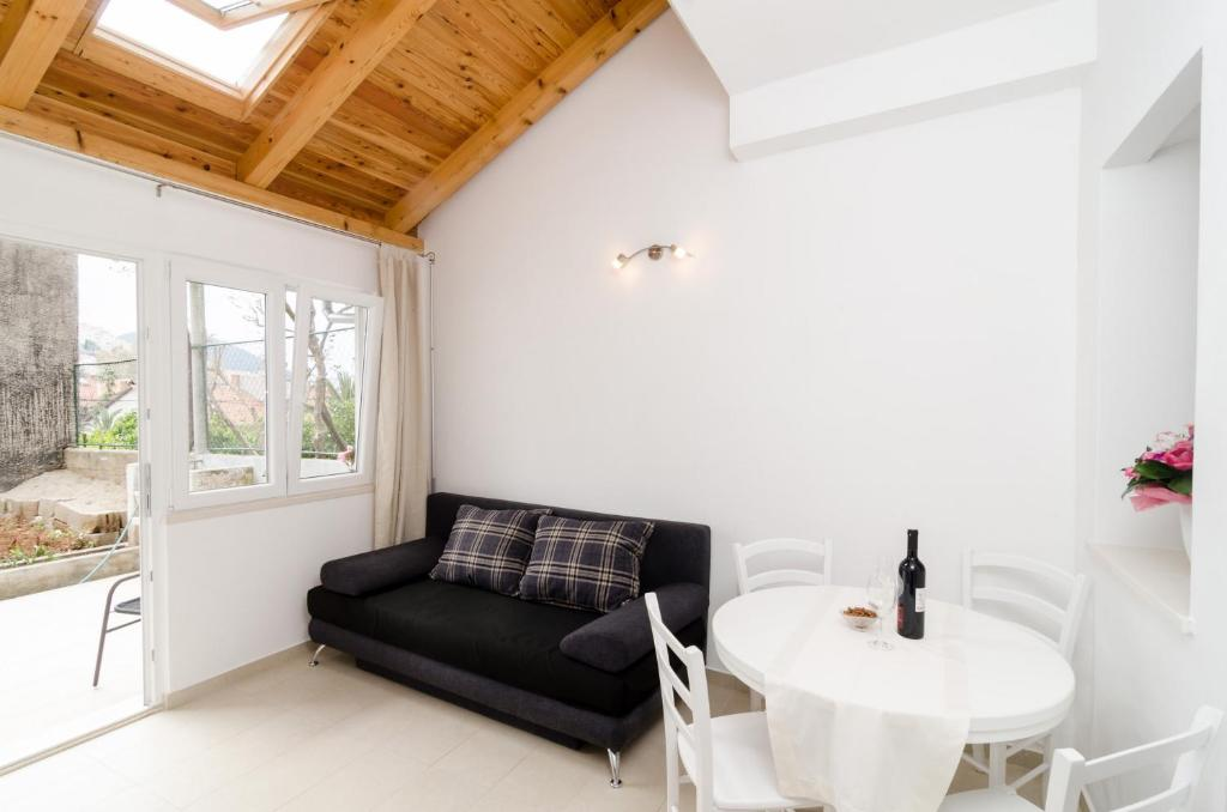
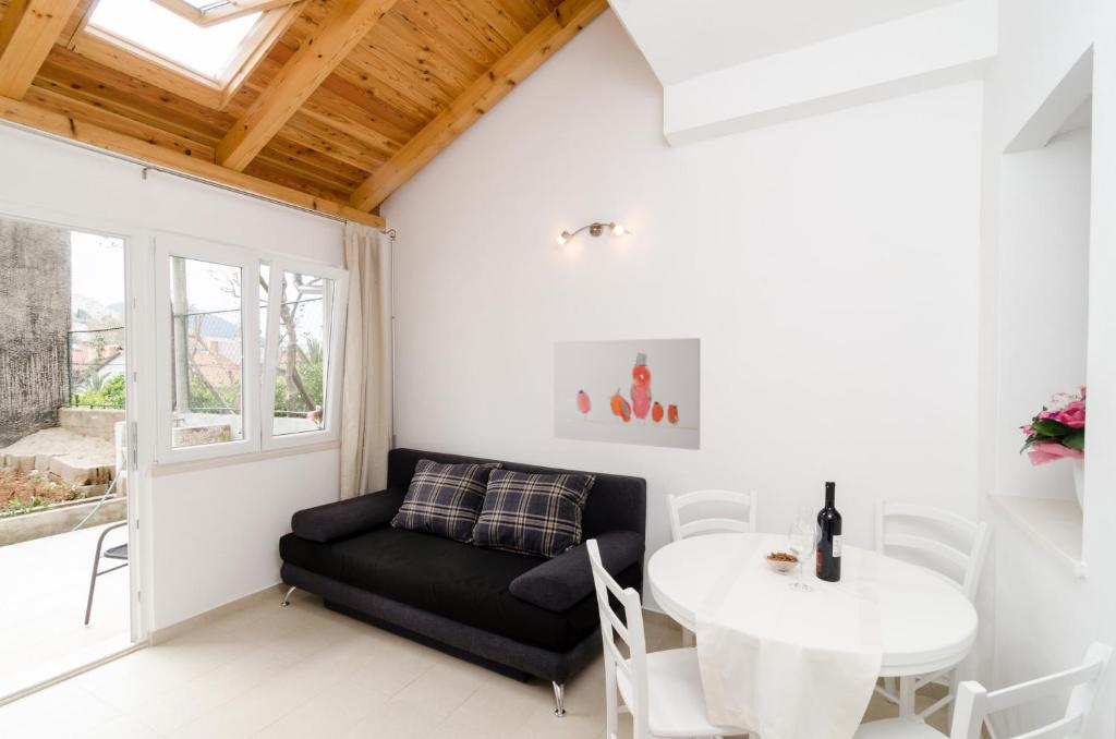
+ wall art (621, 391)
